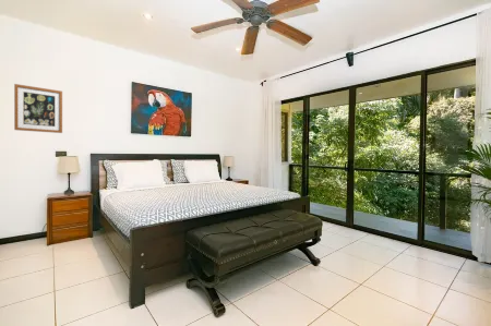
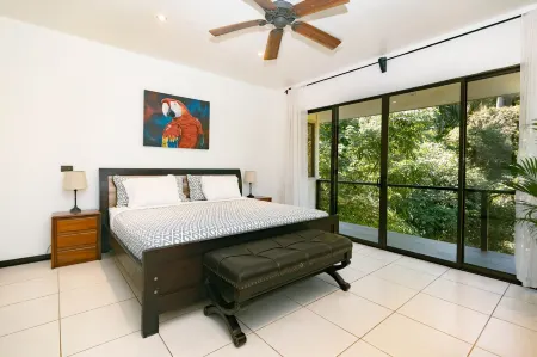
- wall art (39, 109)
